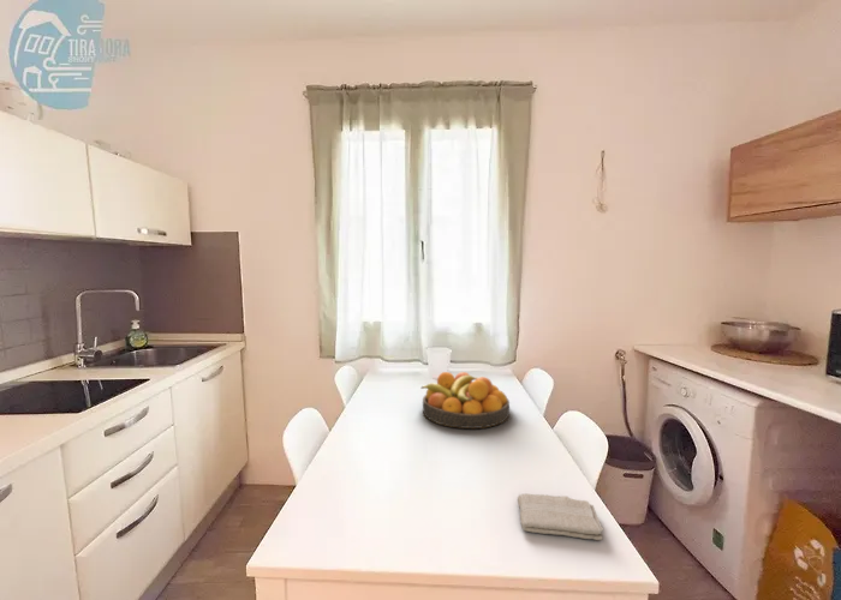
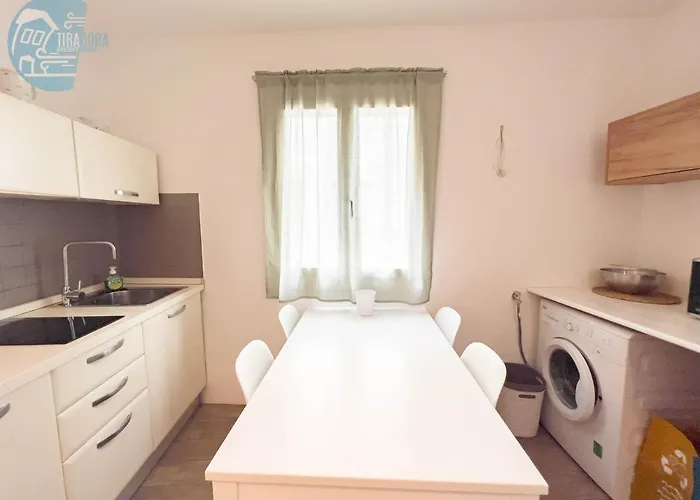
- fruit bowl (465, 392)
- washcloth (557, 515)
